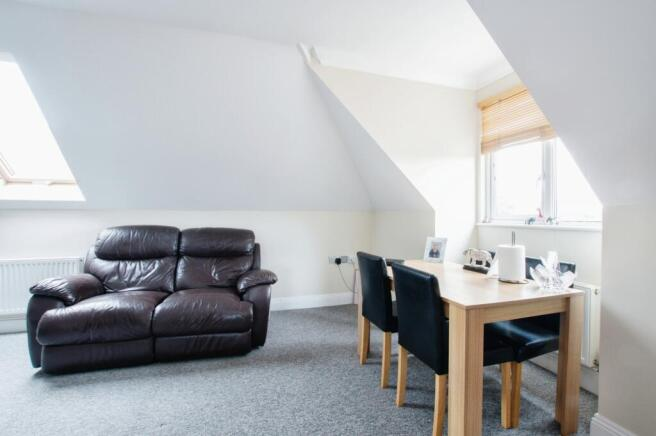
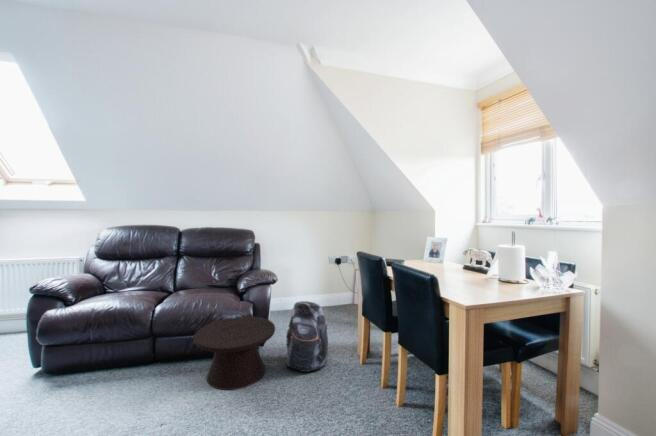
+ side table (236, 352)
+ backpack (306, 332)
